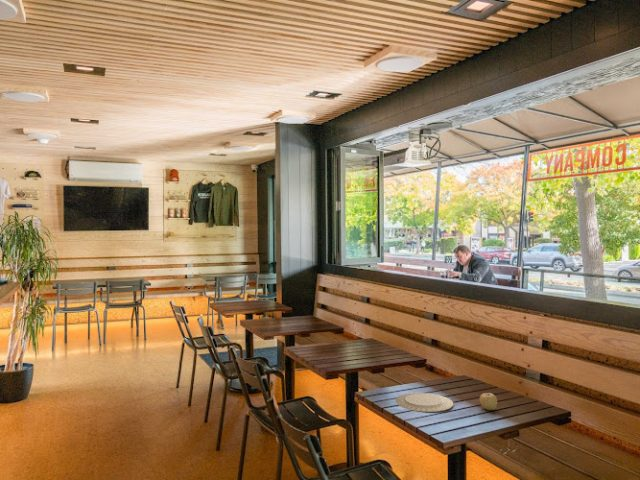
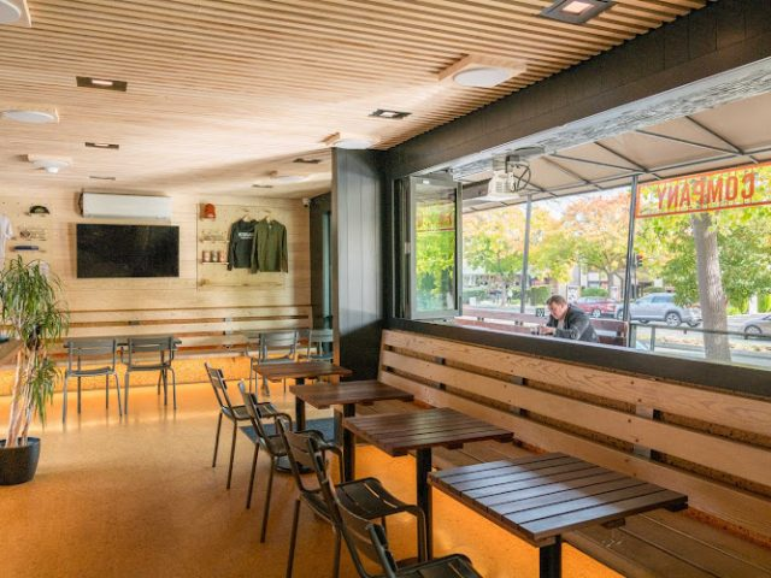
- chinaware (423, 400)
- fruit (488, 399)
